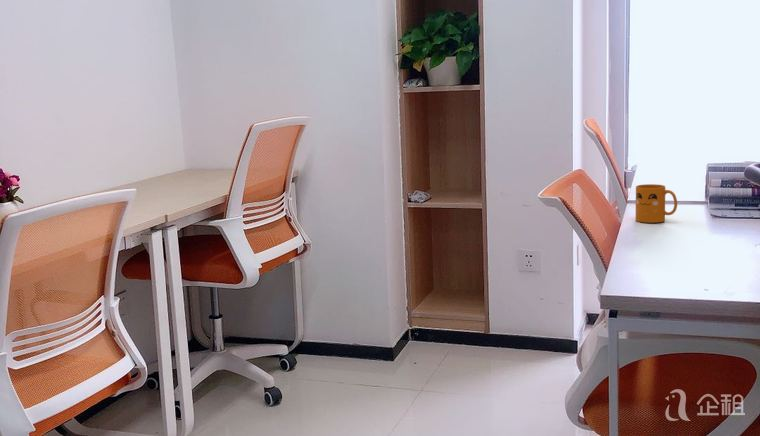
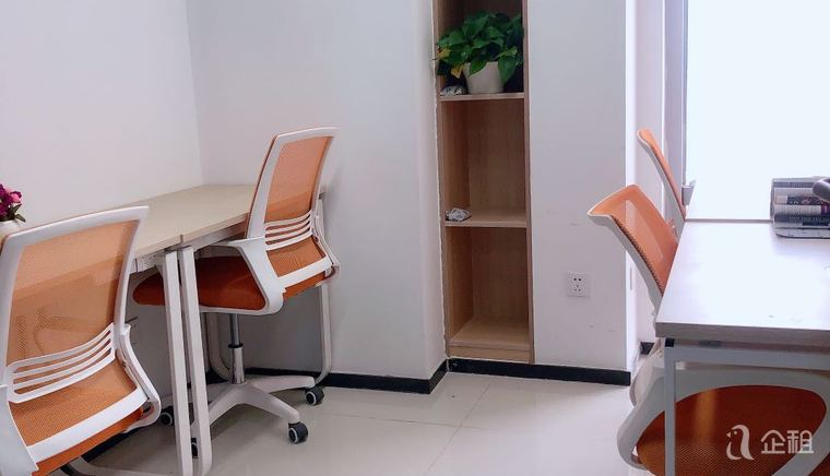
- mug (656, 203)
